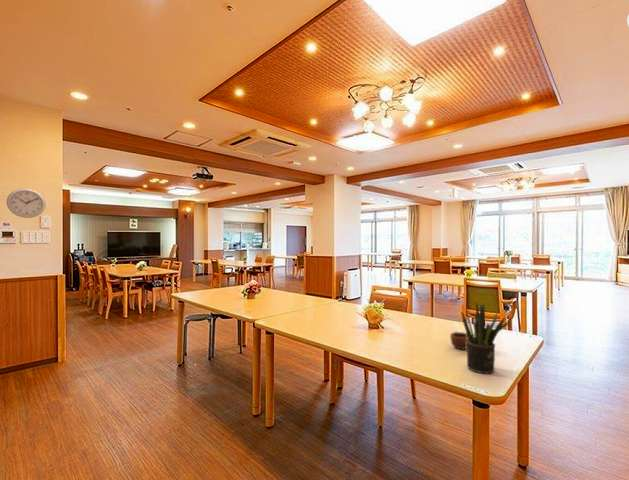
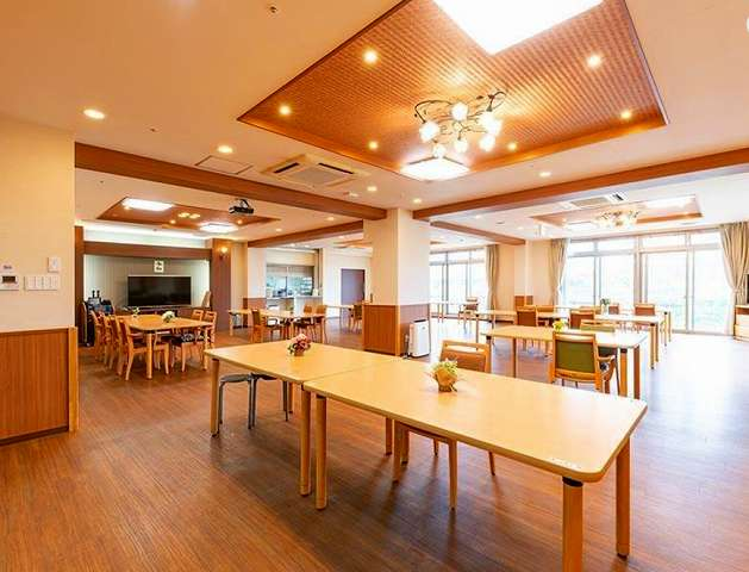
- mug (458, 340)
- potted plant (484, 336)
- wall clock (26, 203)
